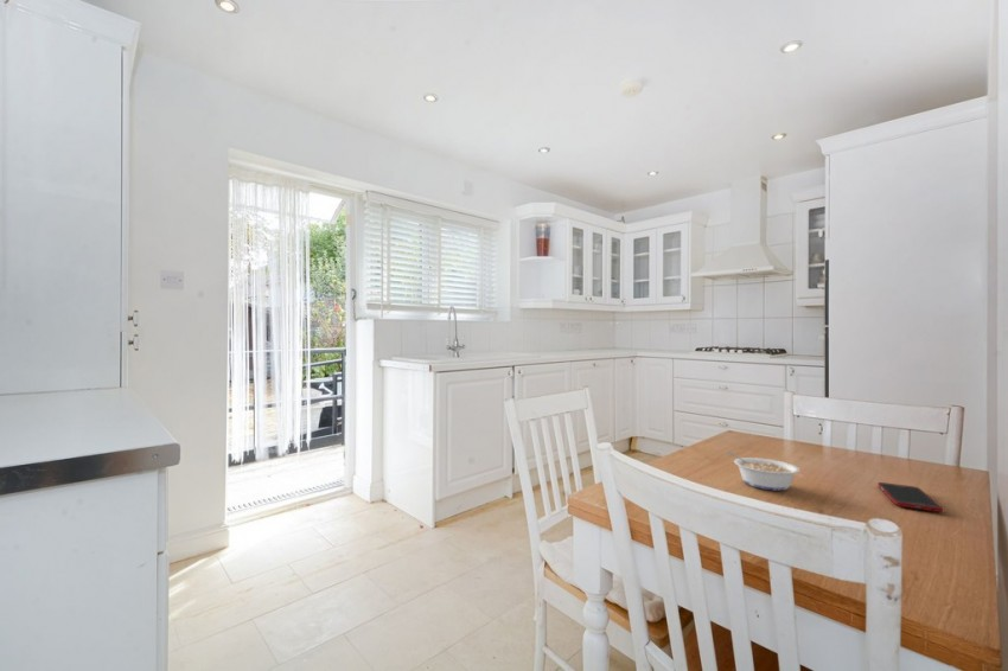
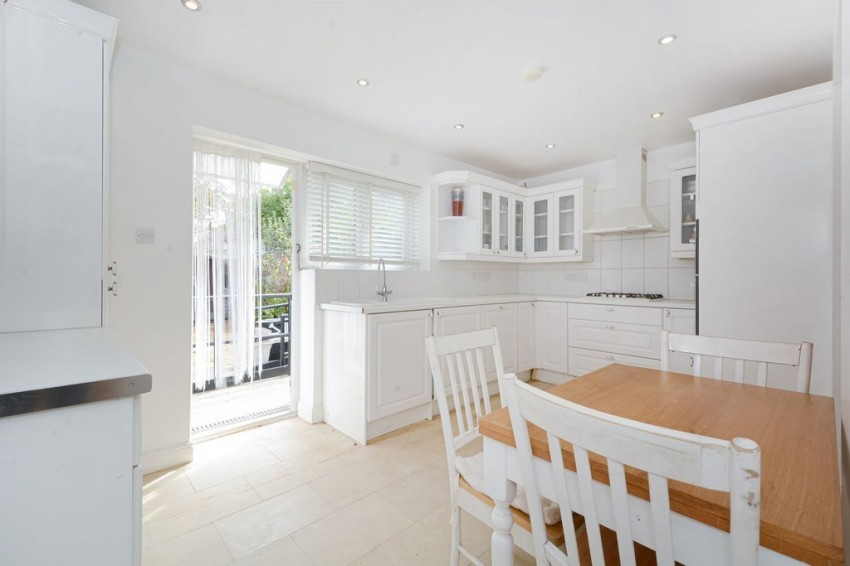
- cell phone (907, 496)
- legume (763, 472)
